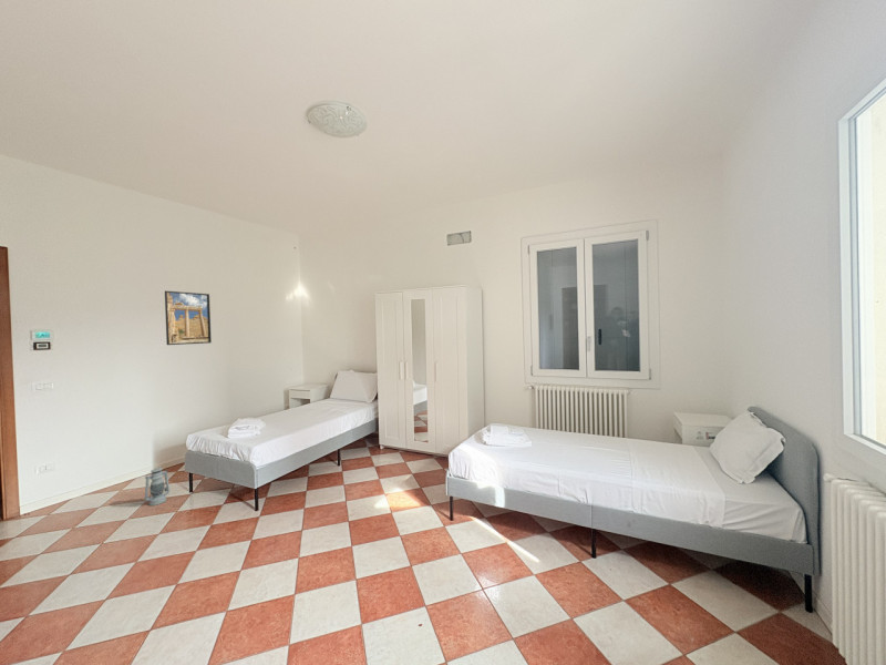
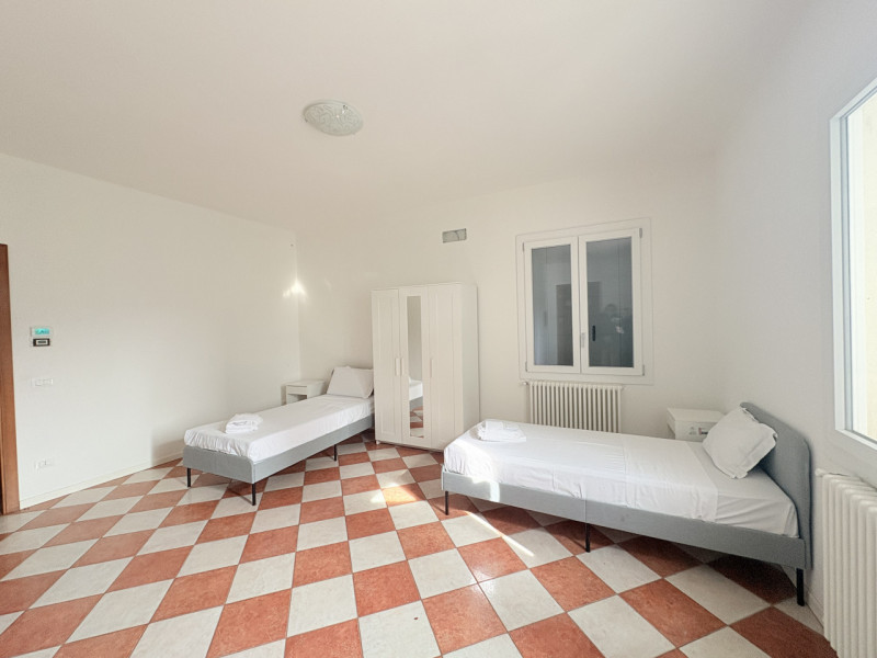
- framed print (188, 318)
- lantern (156, 484)
